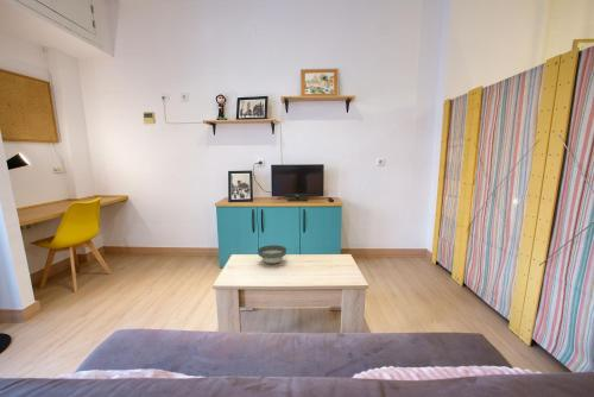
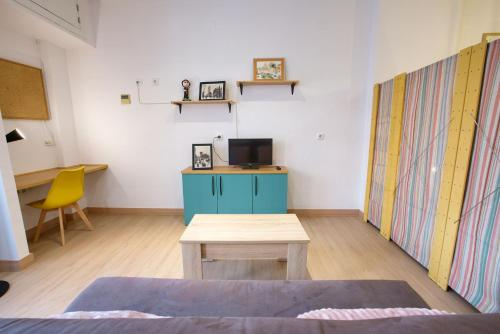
- bowl (272, 254)
